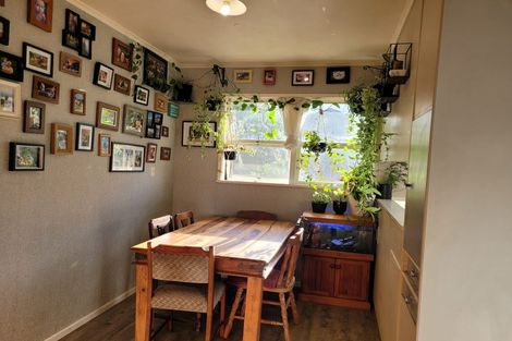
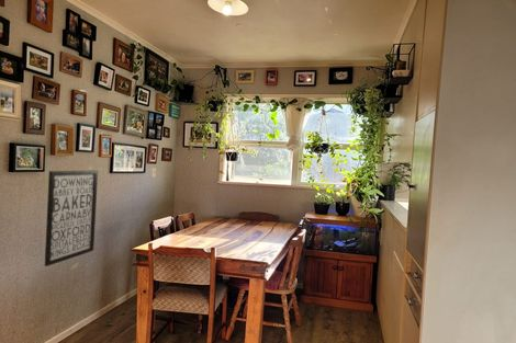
+ wall art (72, 214)
